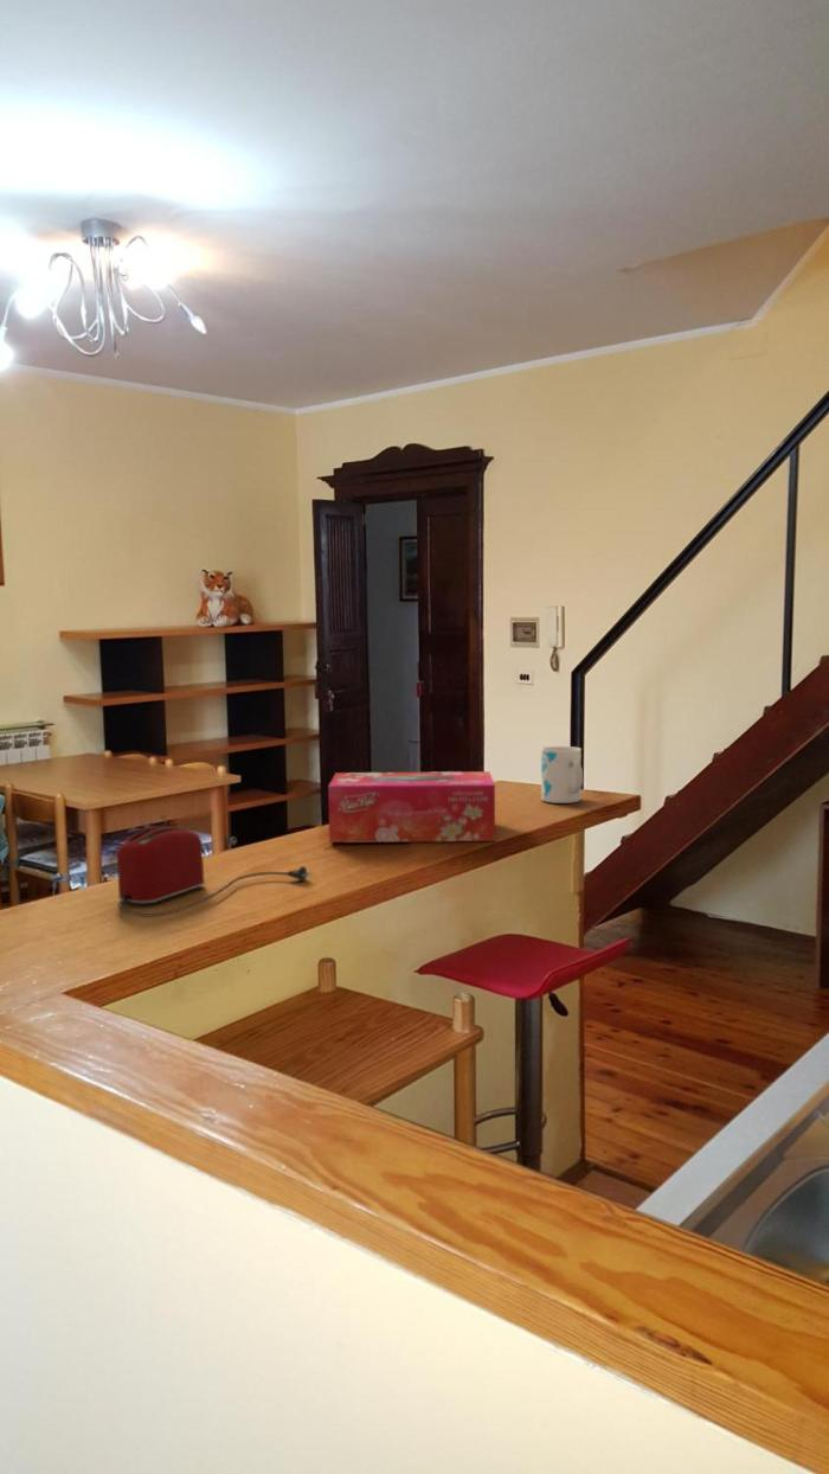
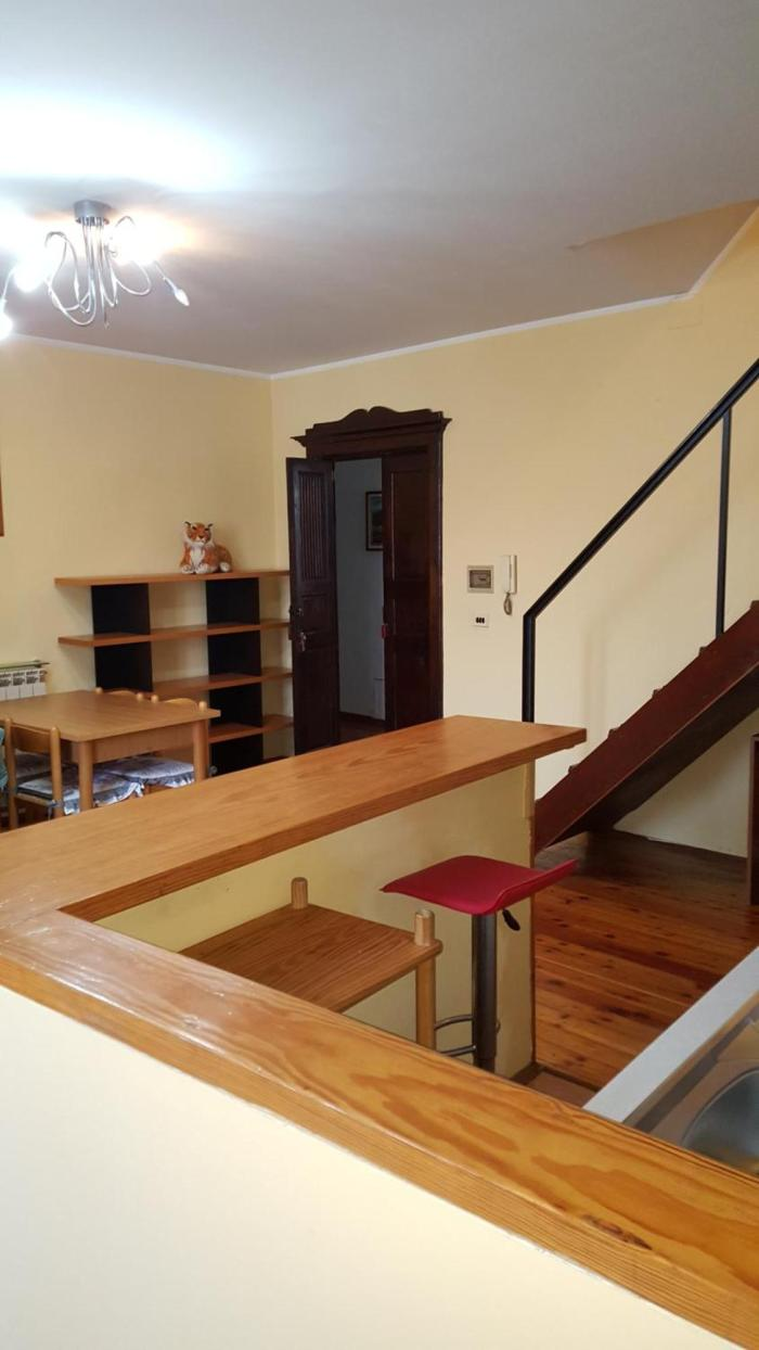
- tissue box (412, 805)
- mug (565, 775)
- toaster (203, 861)
